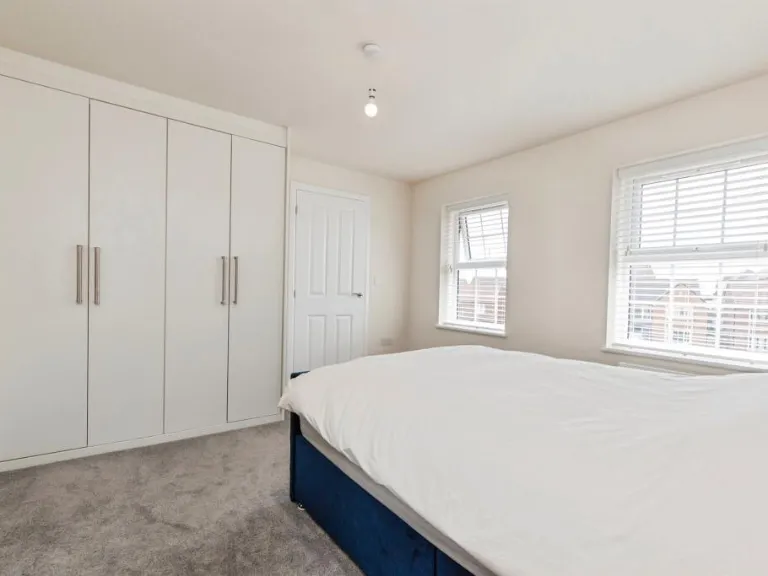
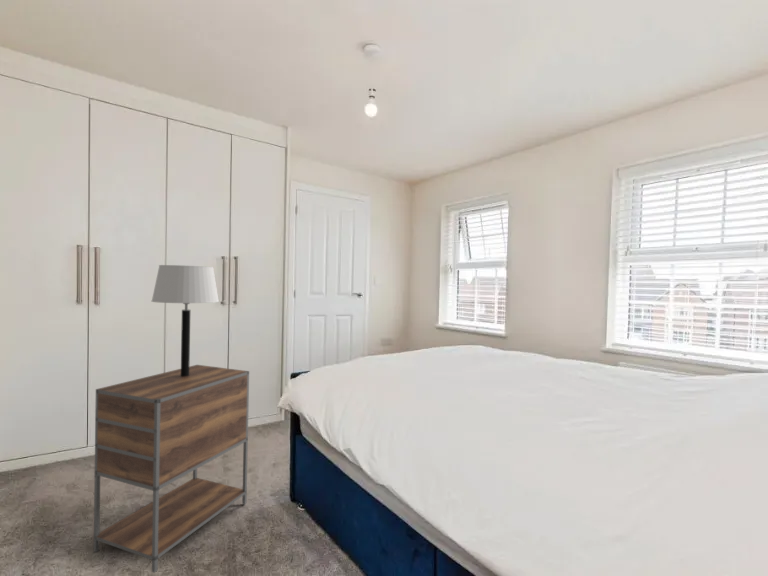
+ nightstand (176, 451)
+ table lamp (185, 320)
